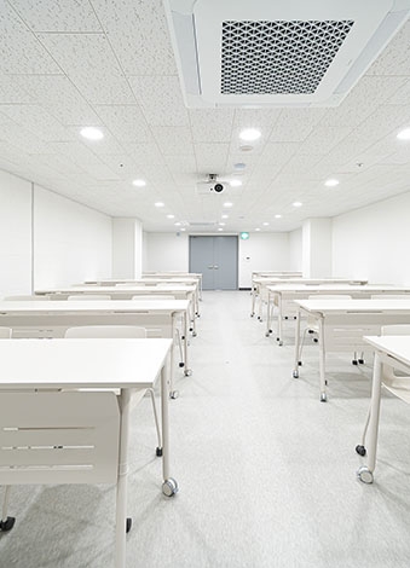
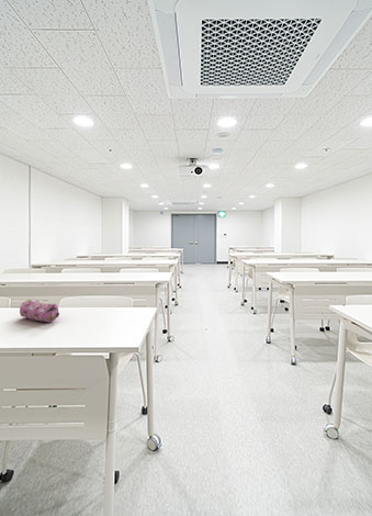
+ pencil case (38, 310)
